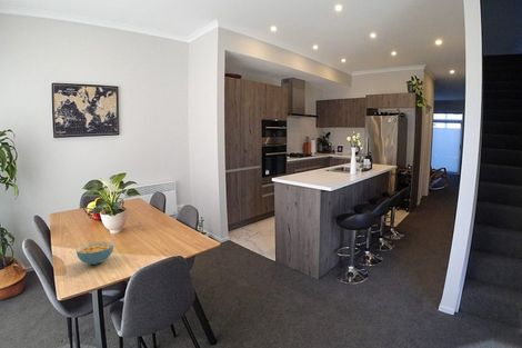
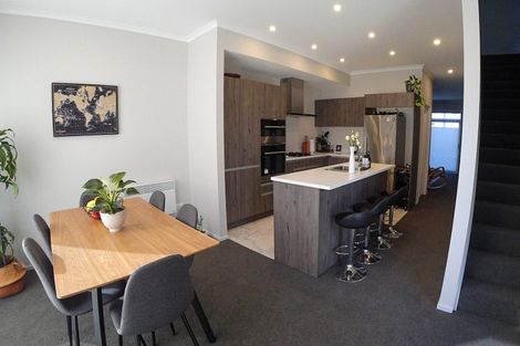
- cereal bowl (96, 255)
